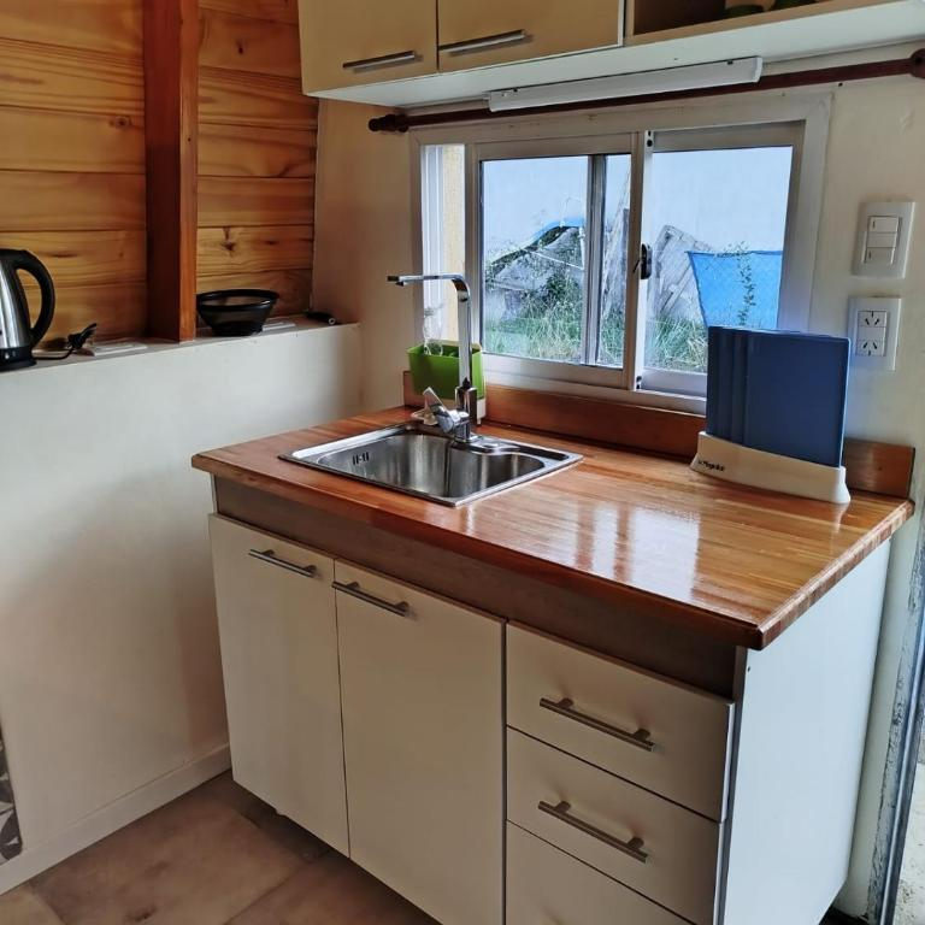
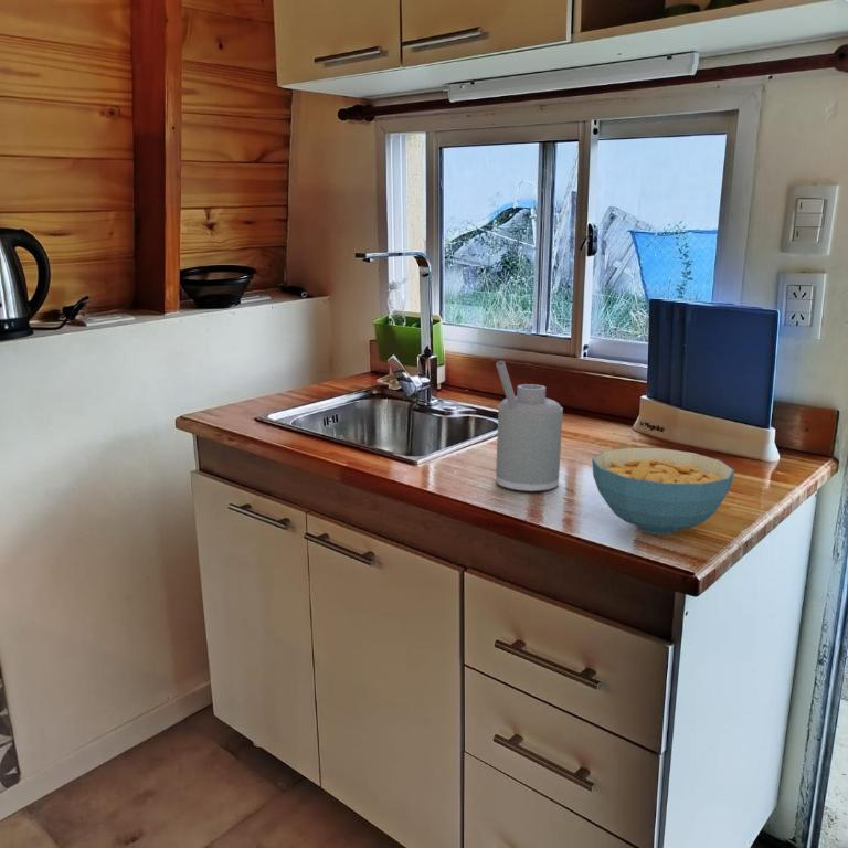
+ cereal bowl (659, 496)
+ soap dispenser (523, 422)
